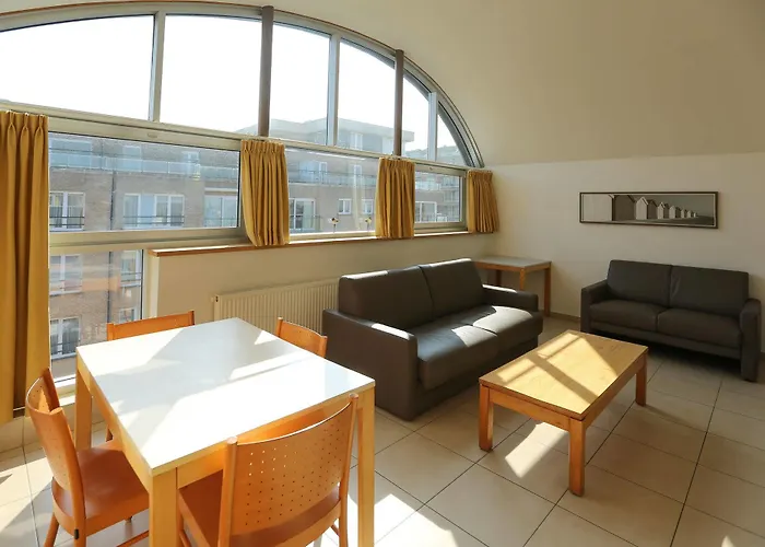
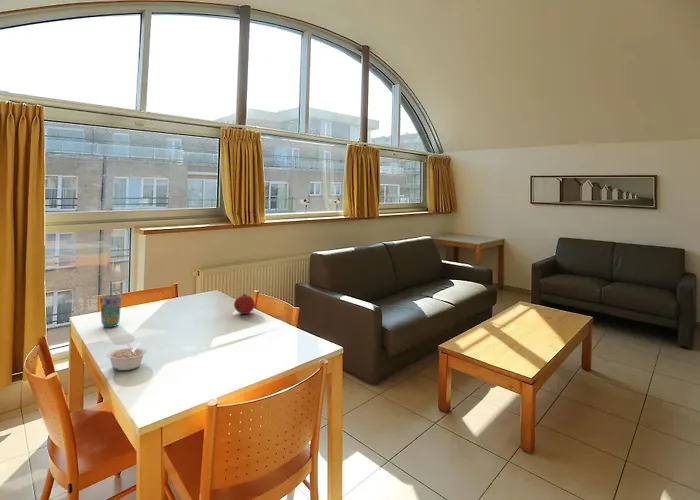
+ fruit (244, 303)
+ cup (110, 303)
+ legume (126, 357)
